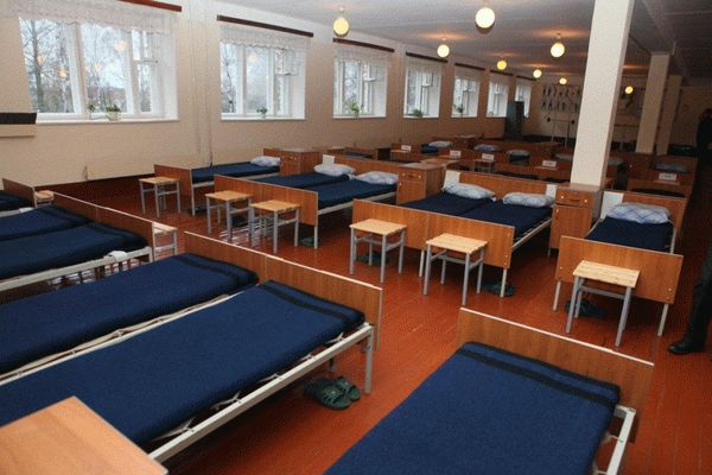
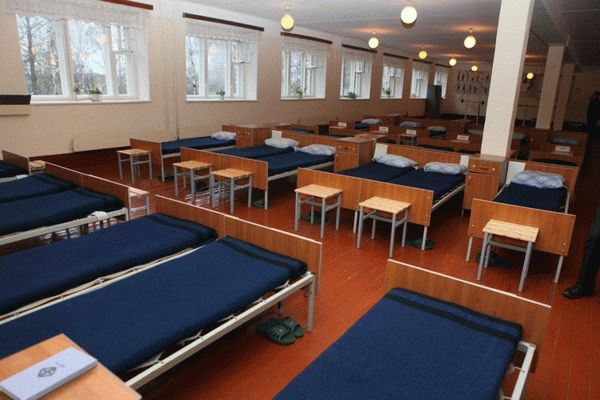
+ notepad (50, 373)
